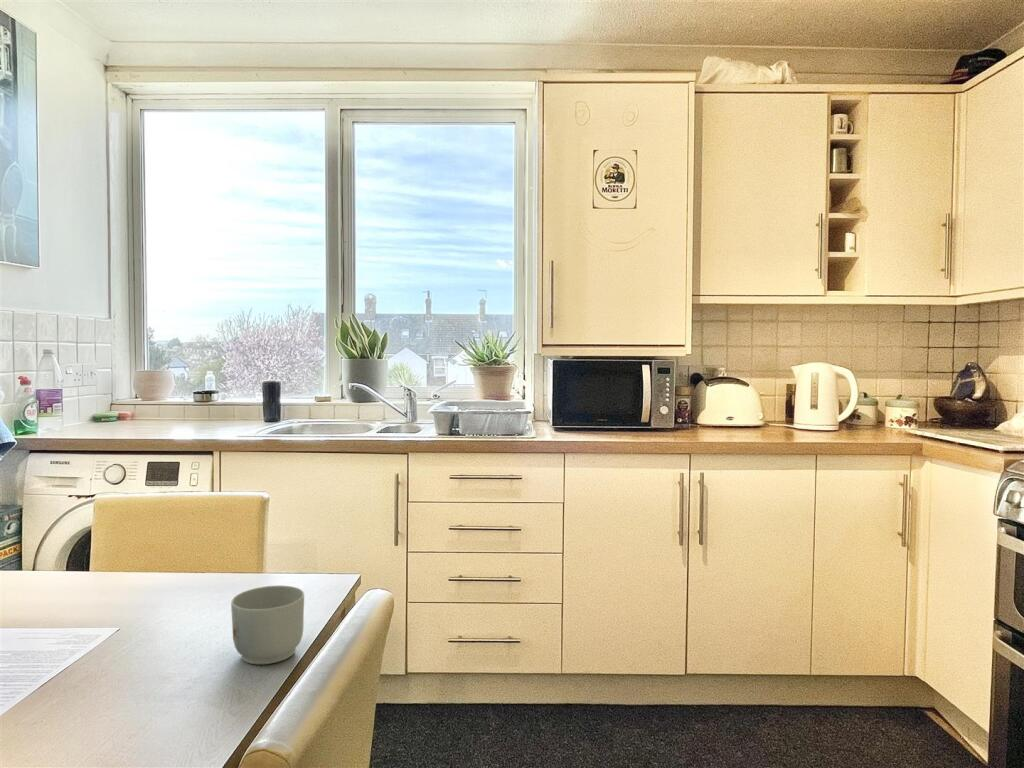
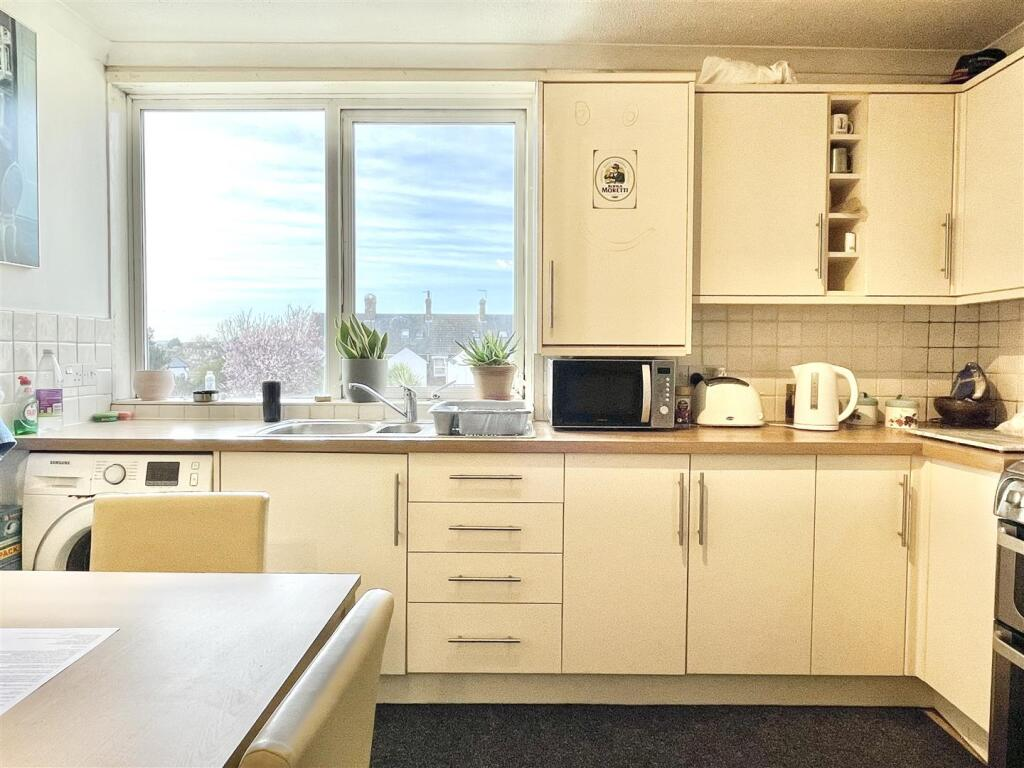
- mug (266, 621)
